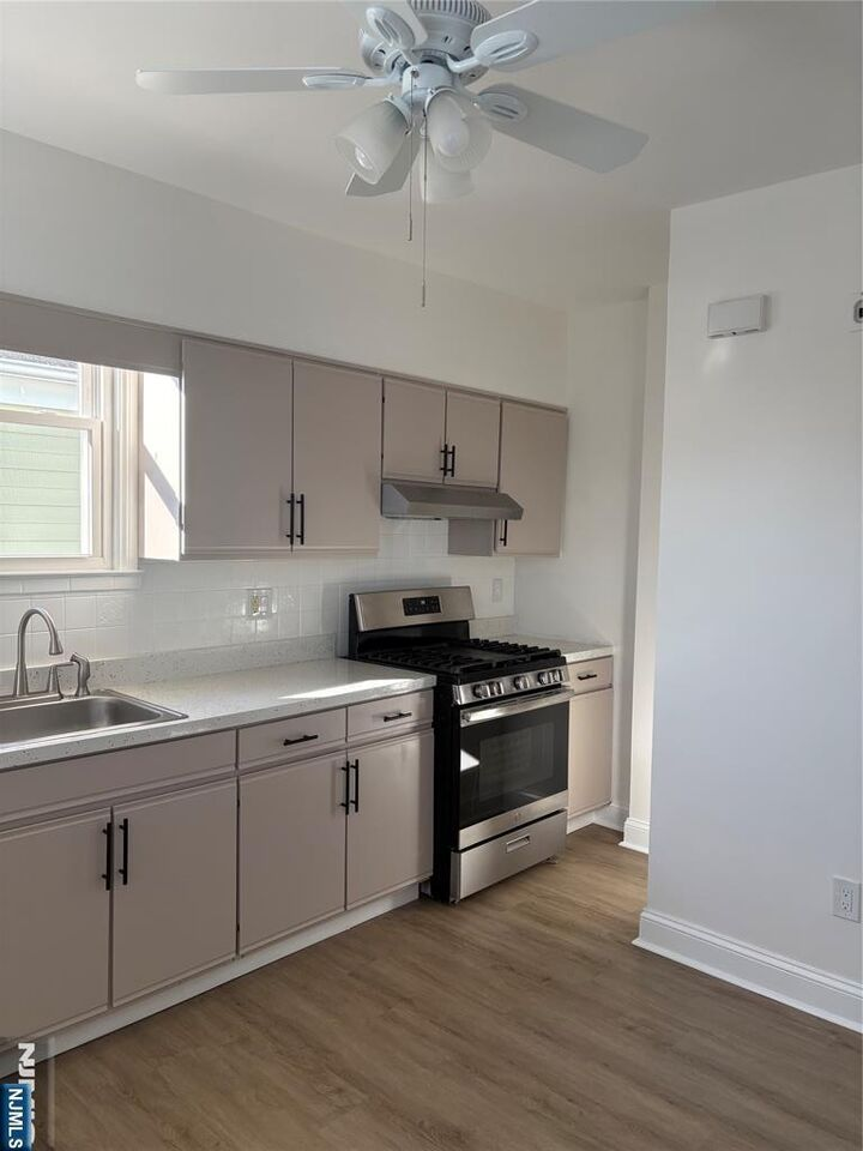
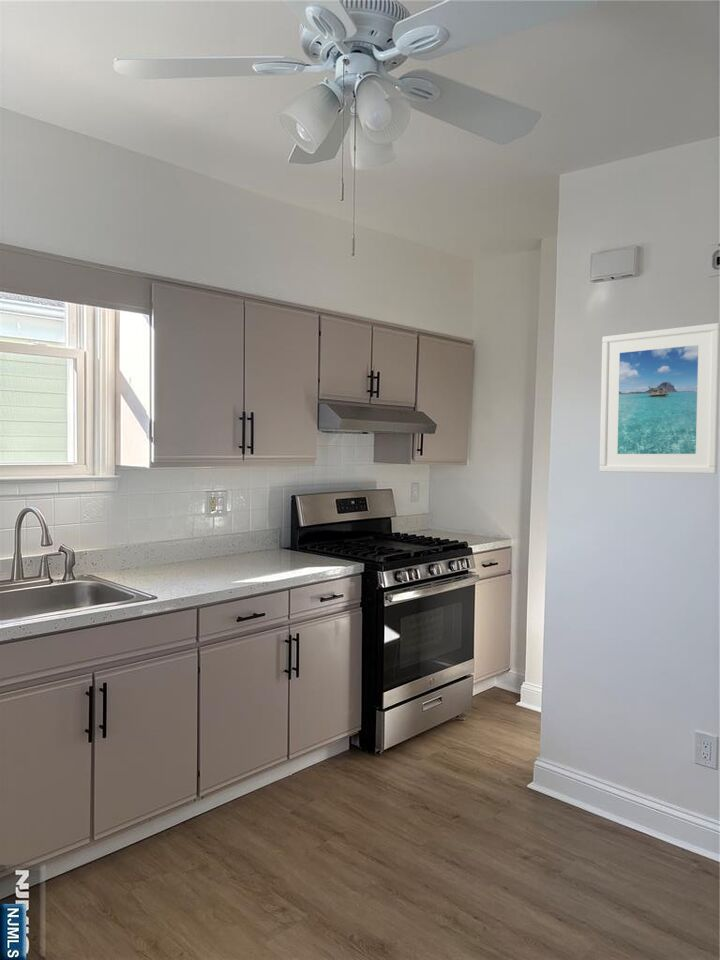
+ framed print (656, 401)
